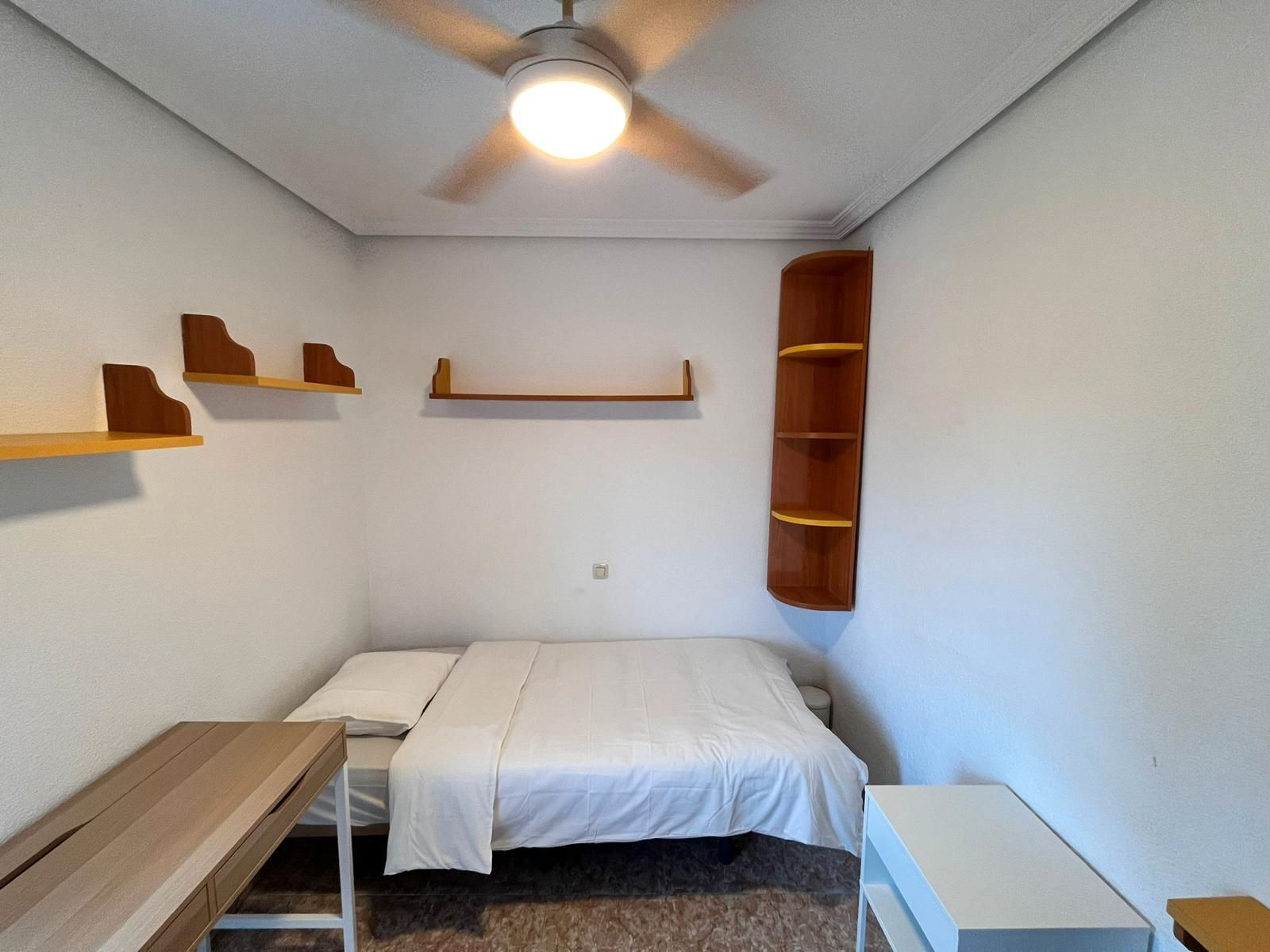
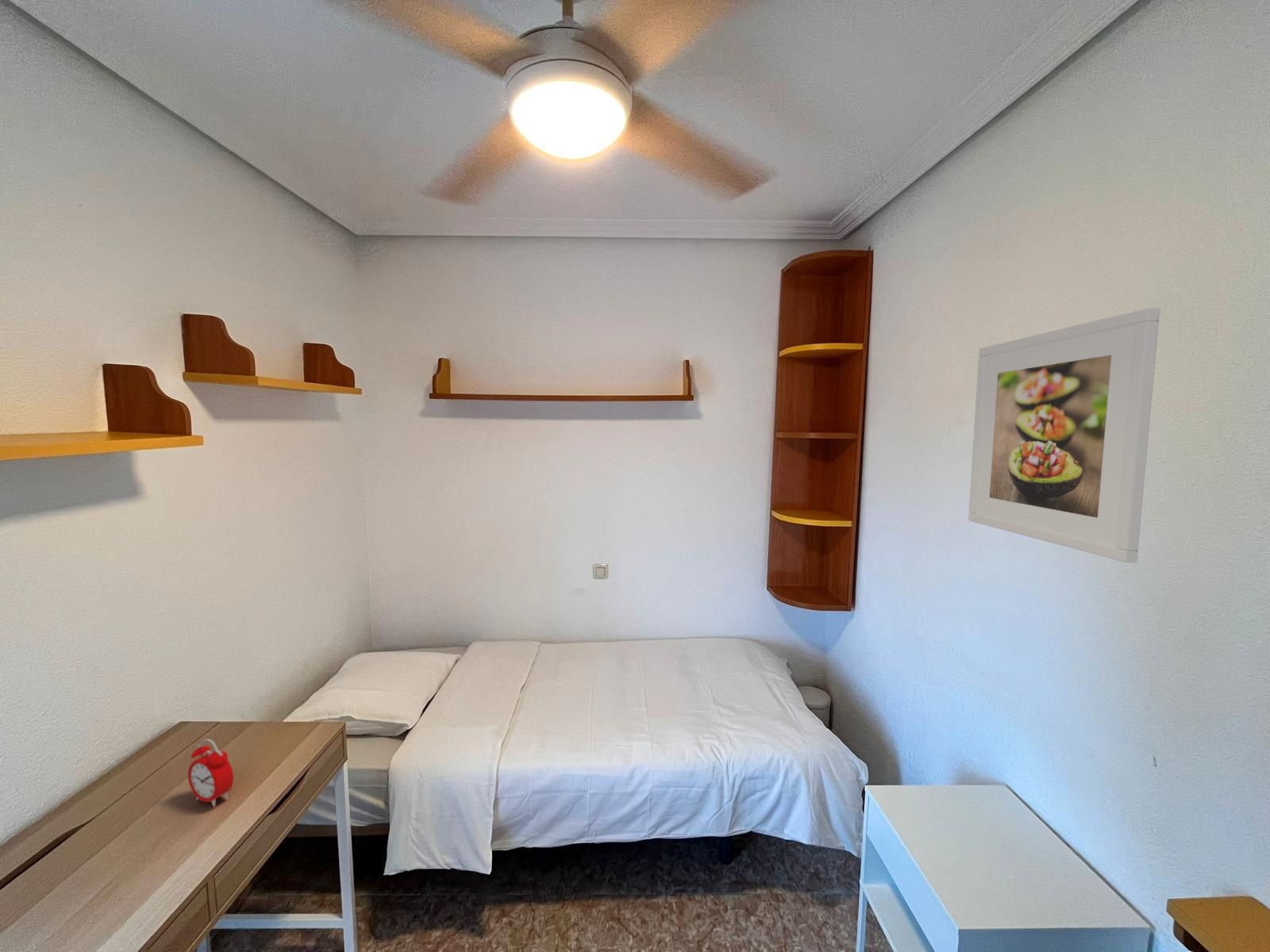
+ alarm clock (210, 770)
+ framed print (1044, 436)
